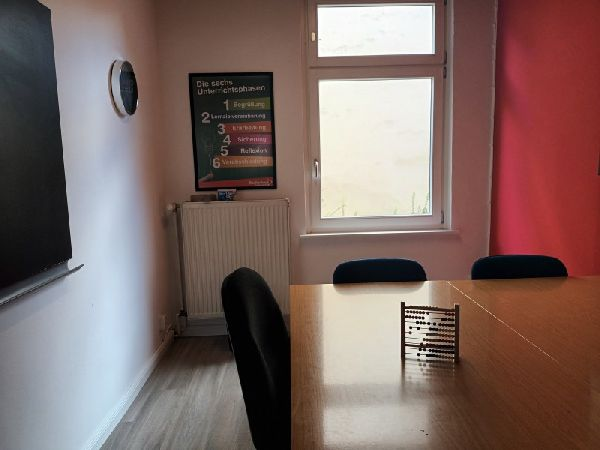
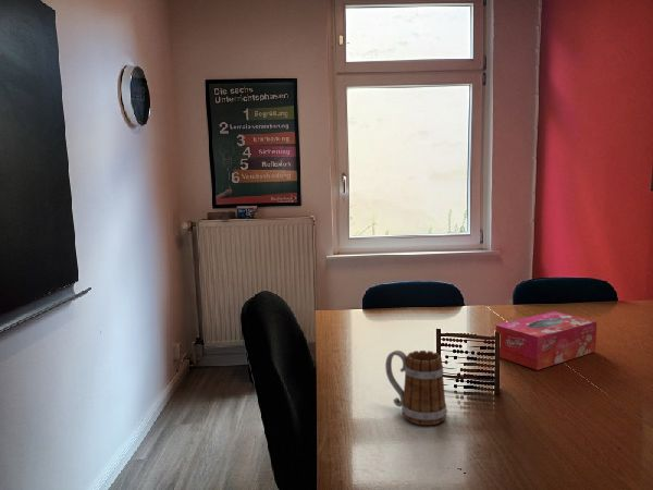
+ tissue box (545, 338)
+ mug (415, 383)
